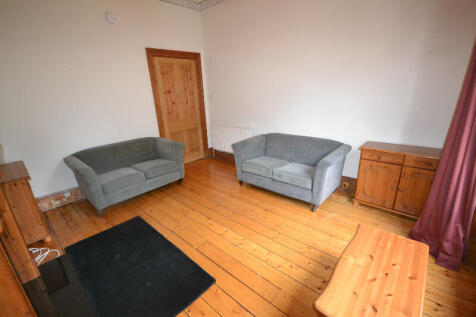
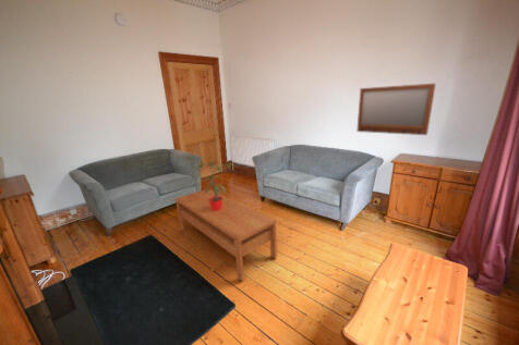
+ home mirror (390, 110)
+ coffee table (220, 225)
+ potted plant (216, 185)
